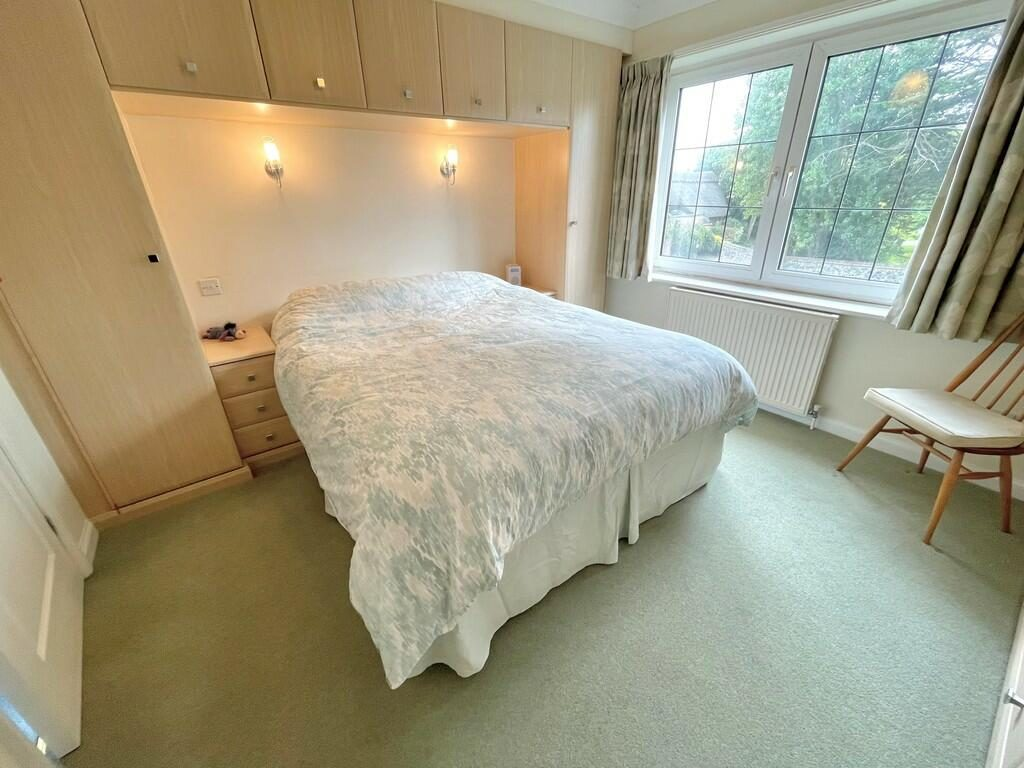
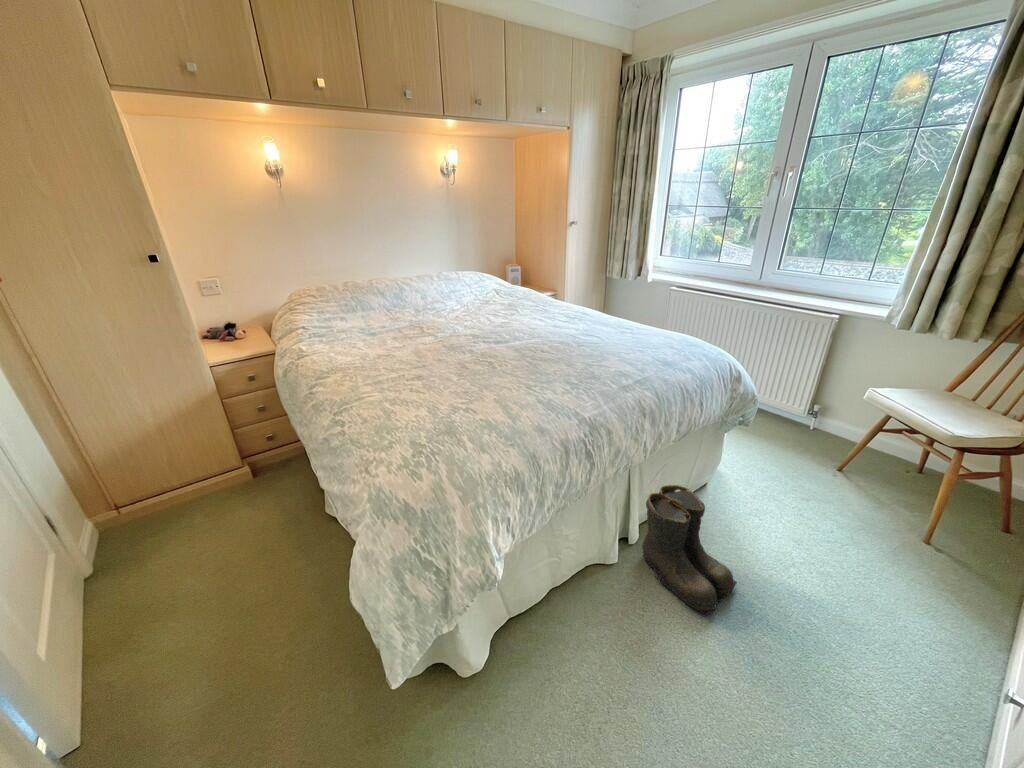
+ boots (688, 543)
